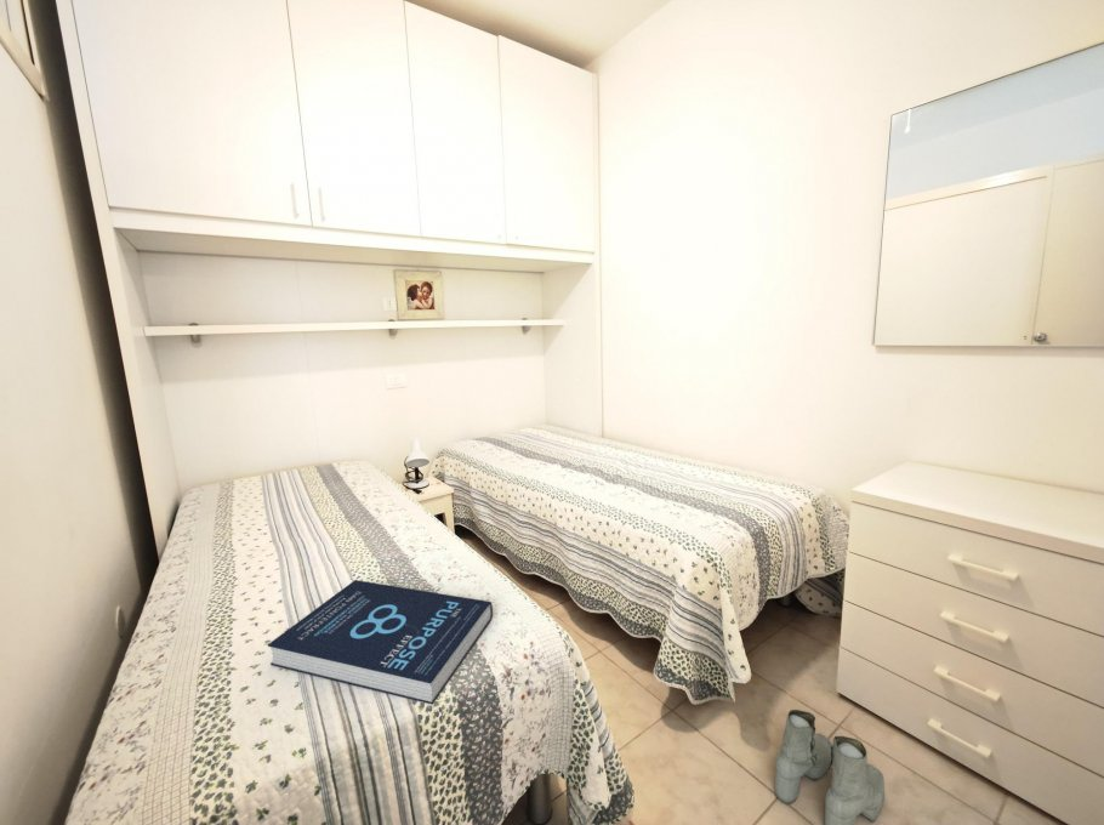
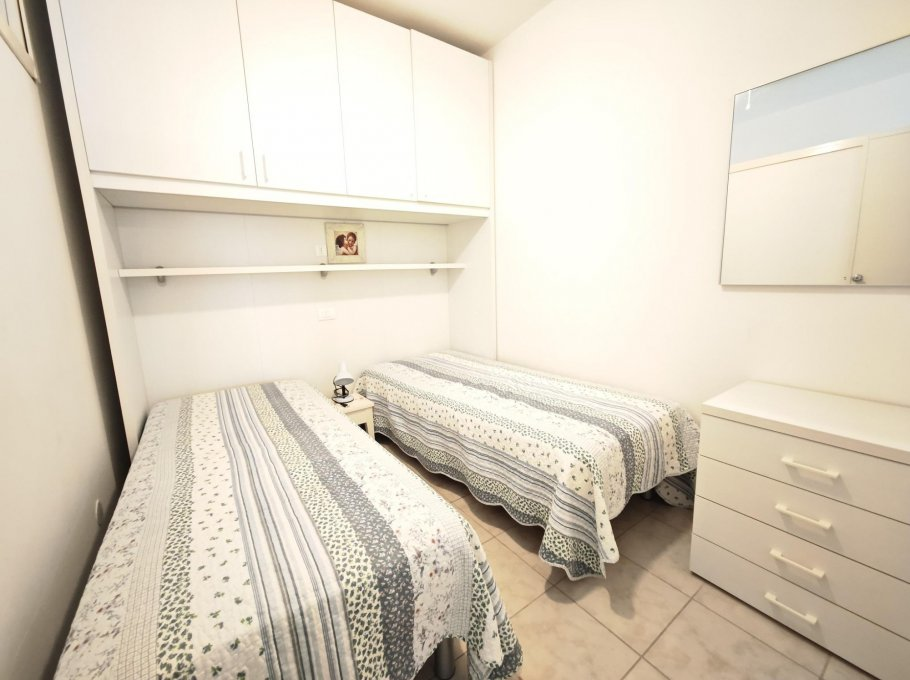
- book (388, 630)
- boots (830, 757)
